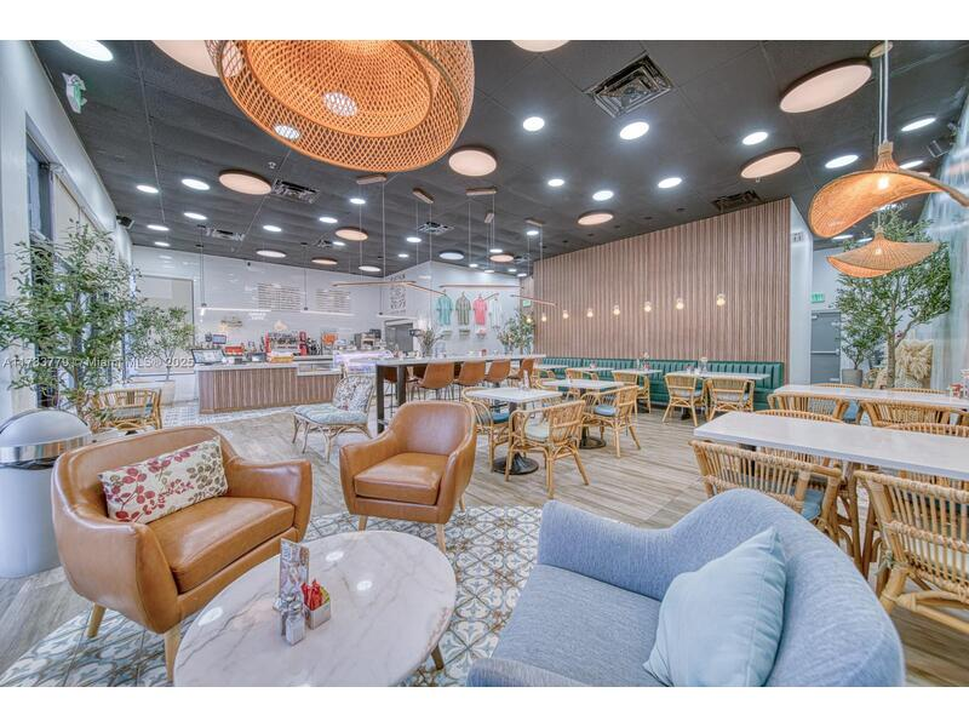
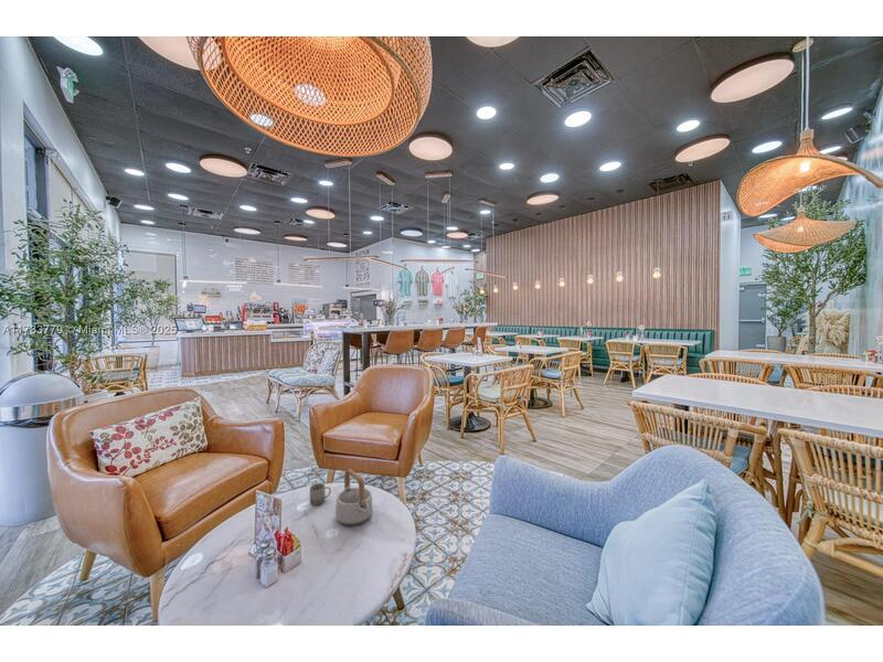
+ teapot (355, 496)
+ cup (320, 493)
